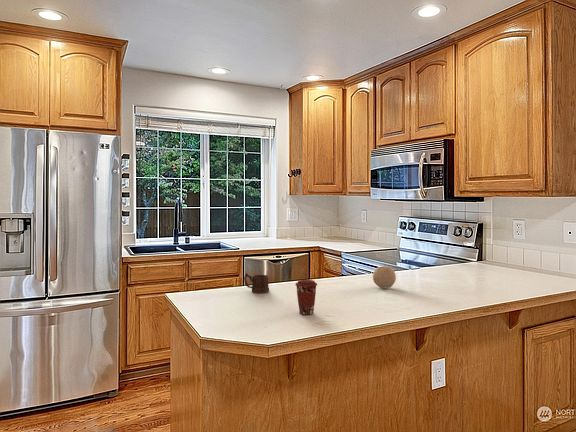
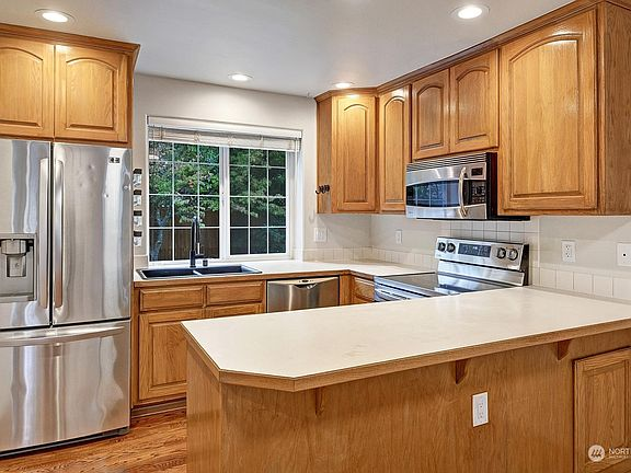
- mug (256, 281)
- fruit (384, 277)
- coffee cup (306, 296)
